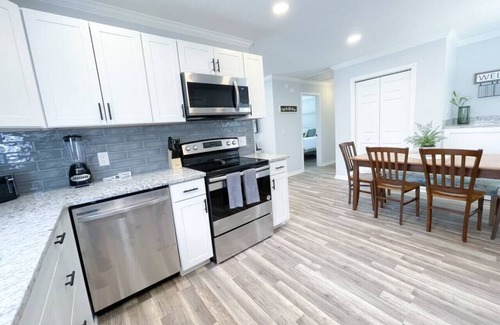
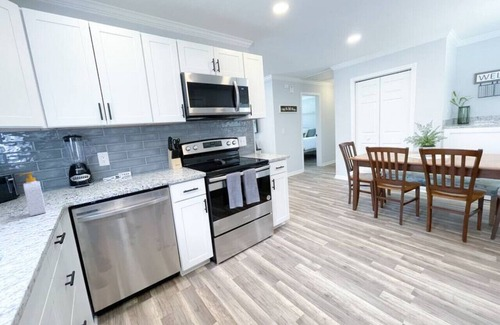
+ soap bottle (32, 193)
